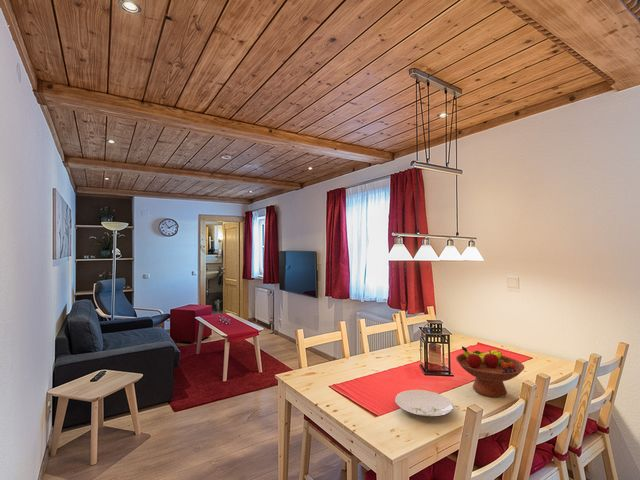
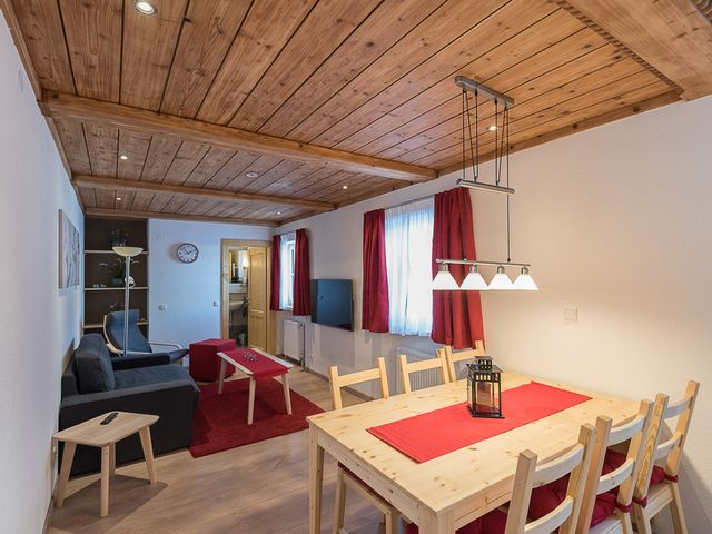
- fruit bowl (489, 370)
- plate (423, 405)
